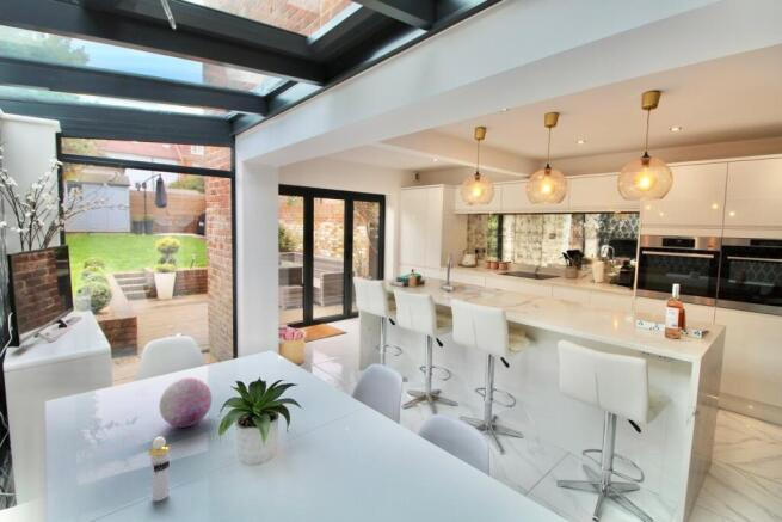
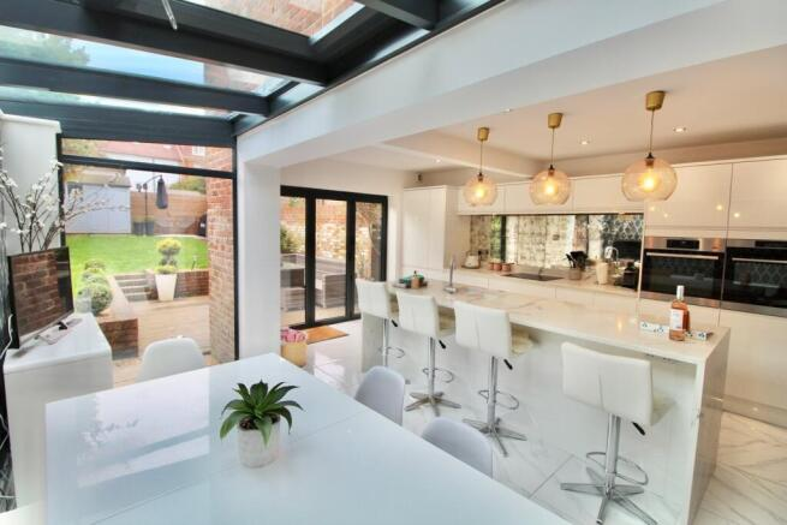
- decorative orb (186, 401)
- perfume bottle (159, 467)
